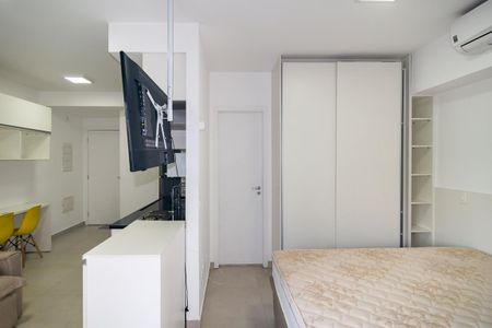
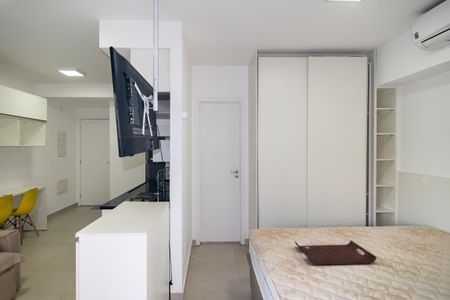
+ serving tray (332, 251)
